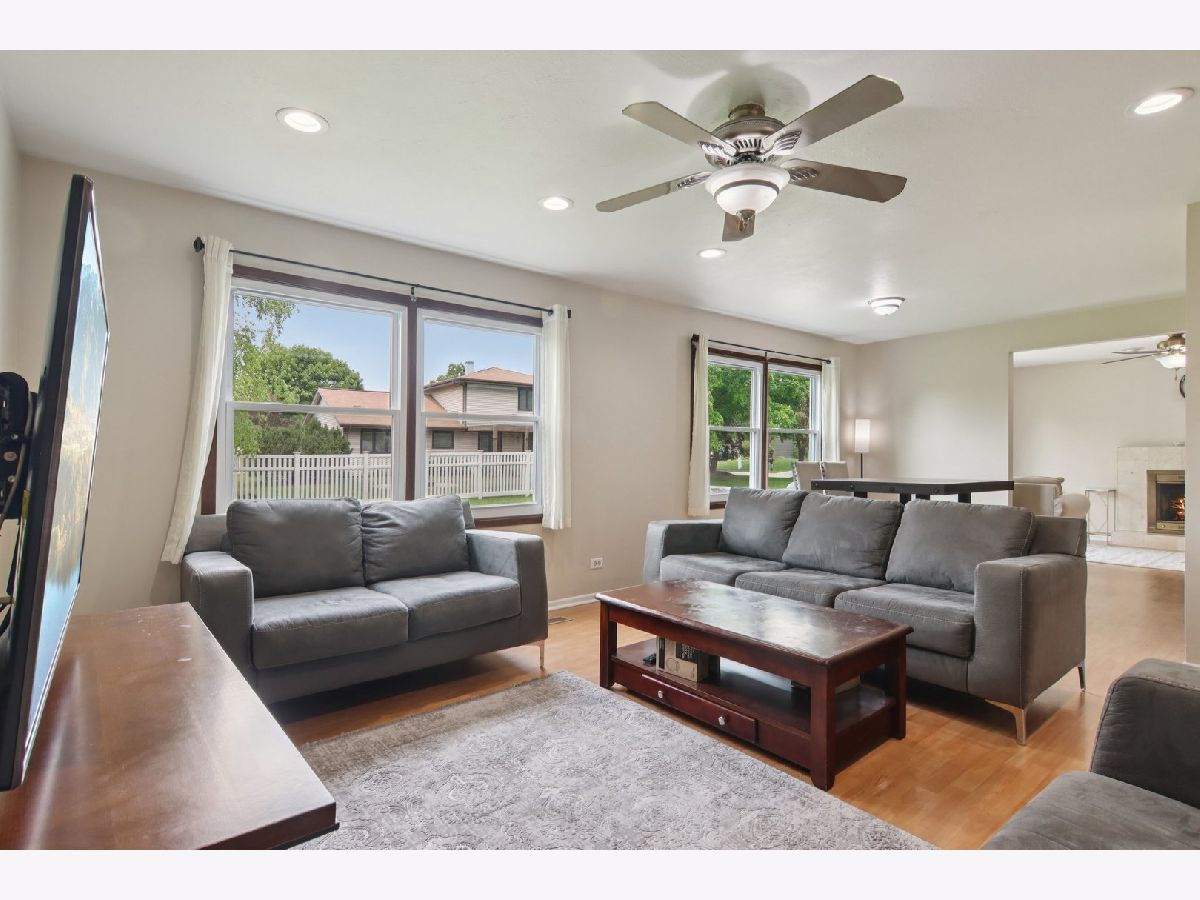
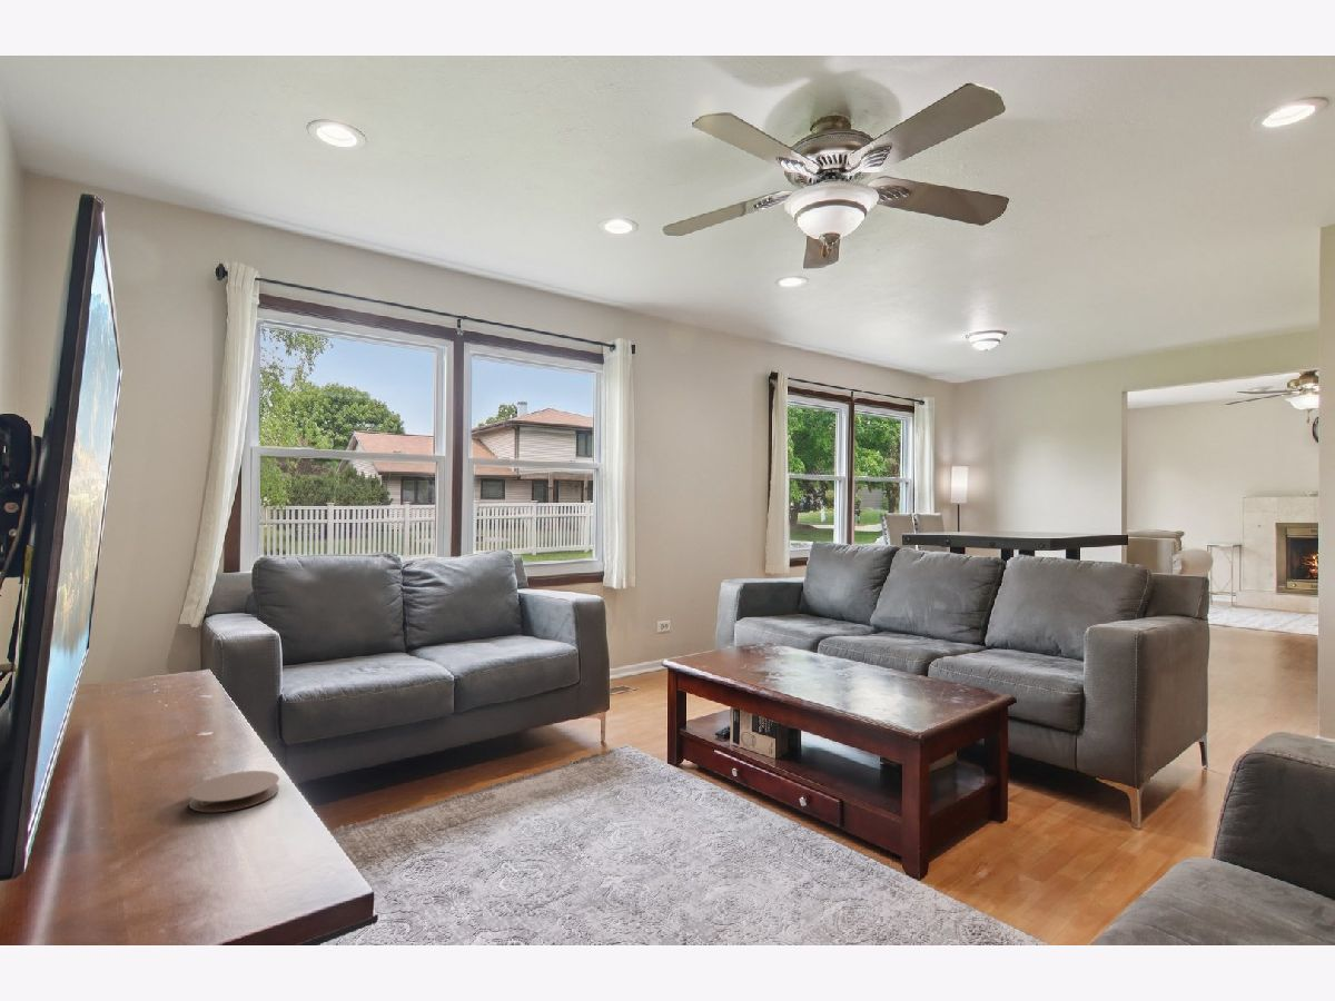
+ coaster (235, 790)
